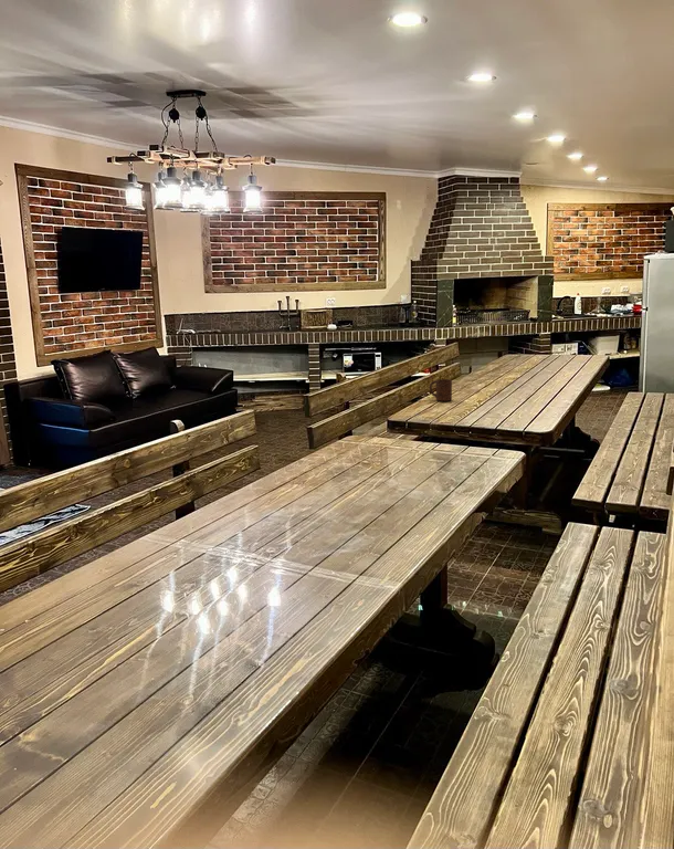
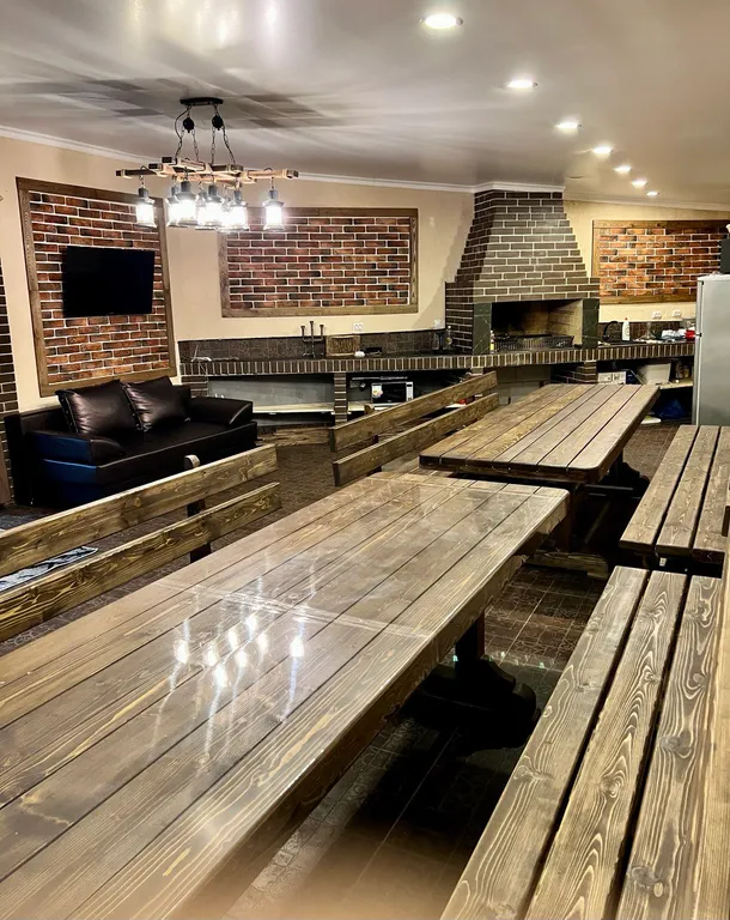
- cup (441, 390)
